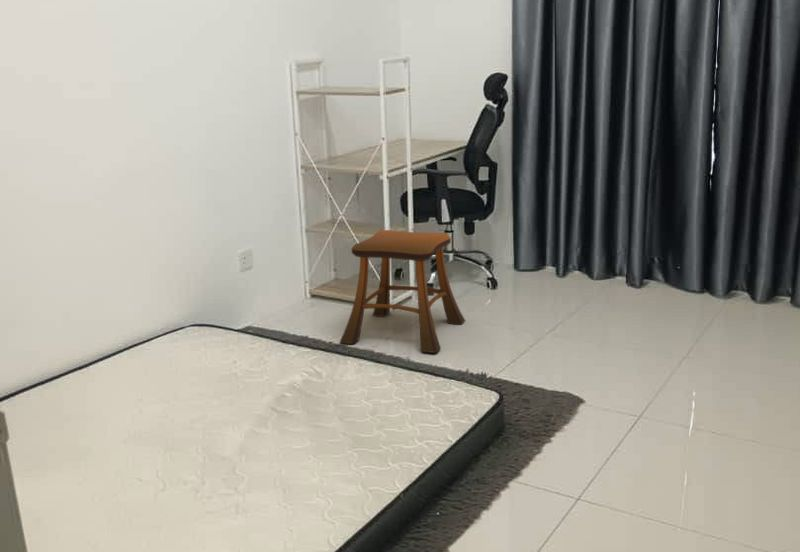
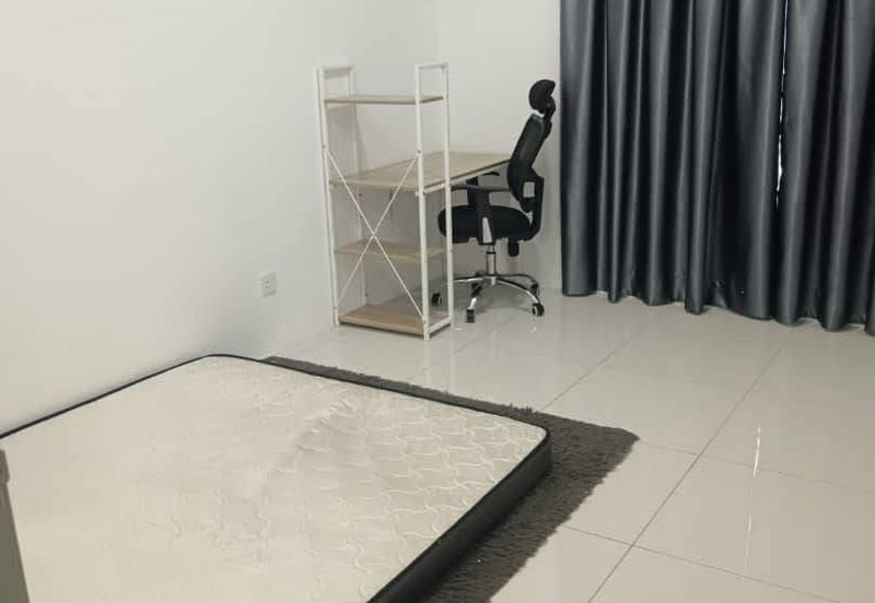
- stool (403, 286)
